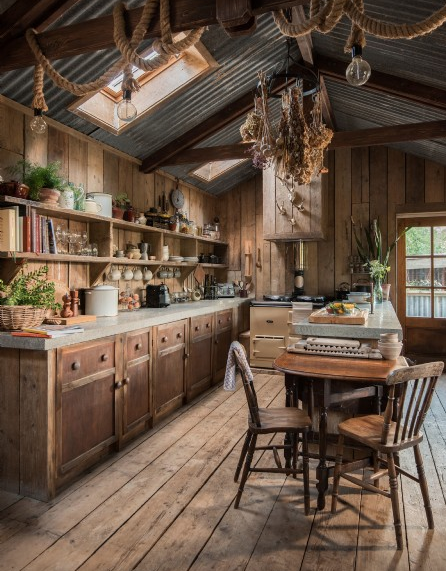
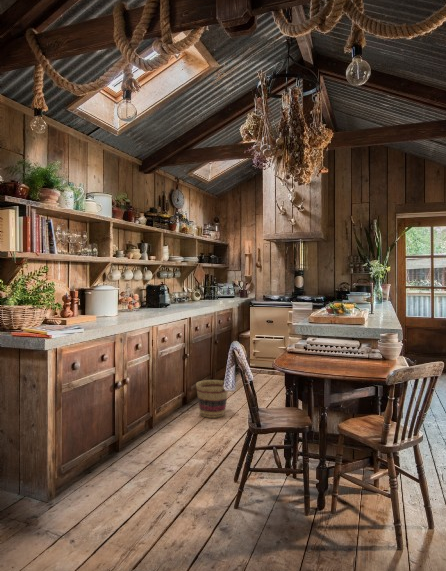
+ basket (212, 398)
